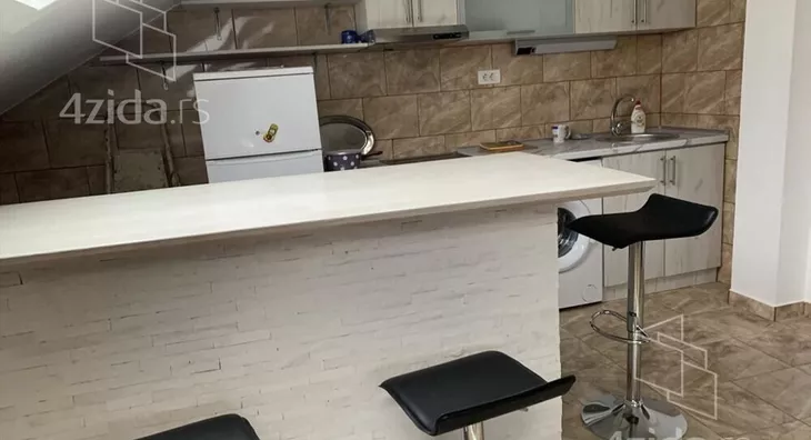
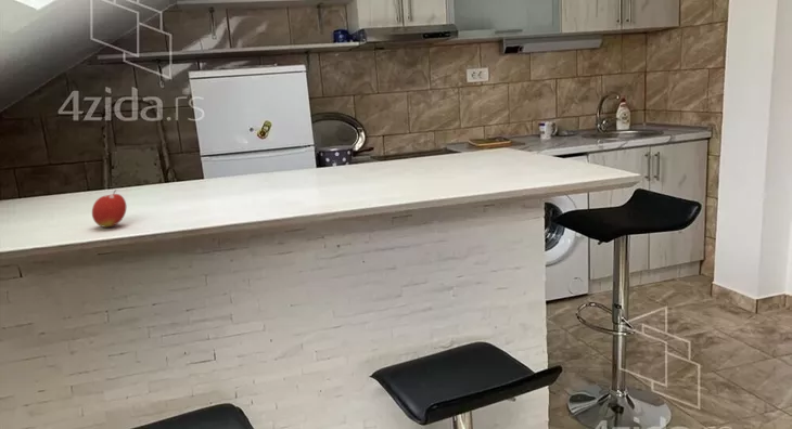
+ fruit (108, 208)
